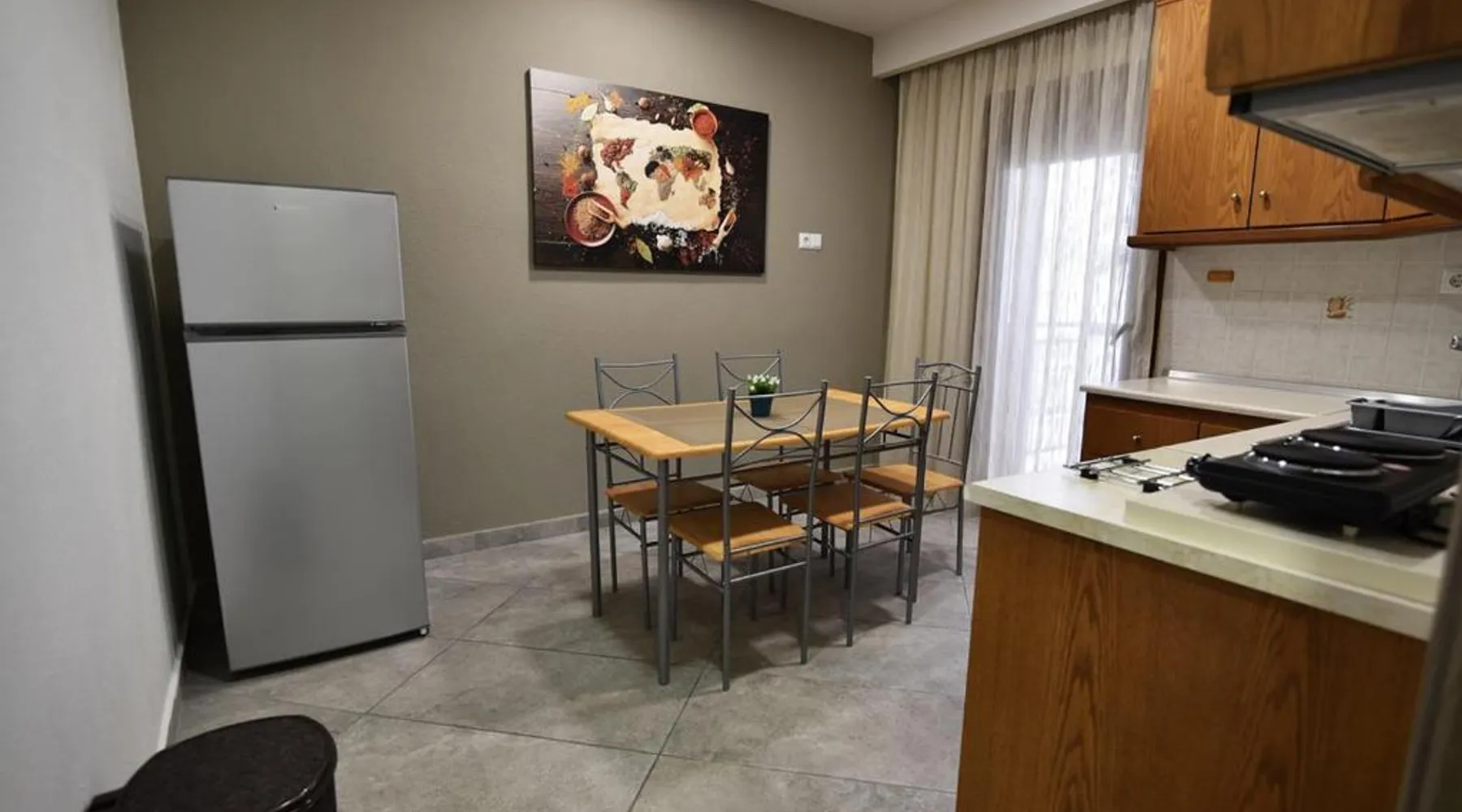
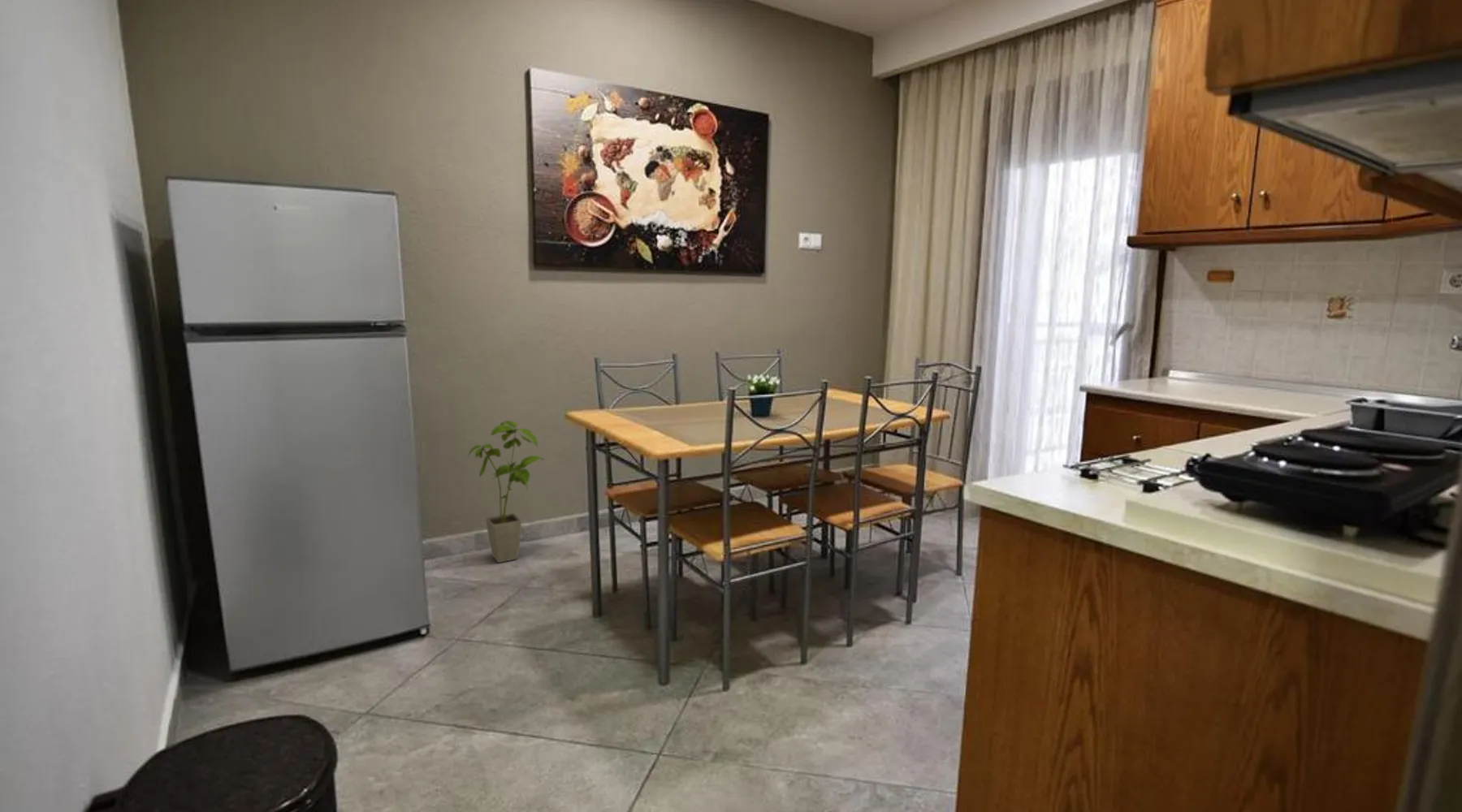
+ house plant (511, 490)
